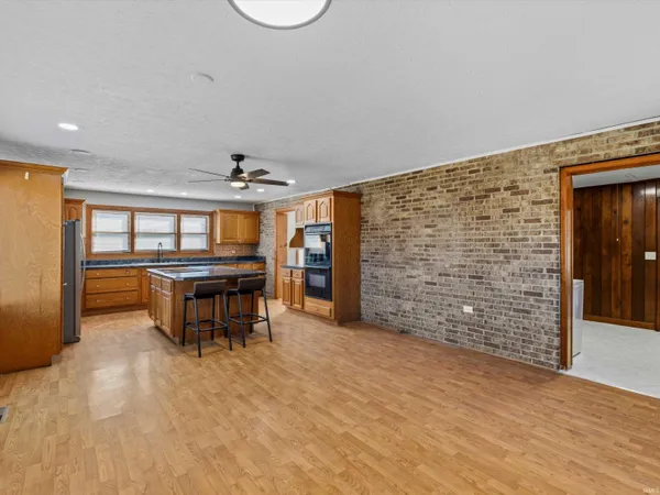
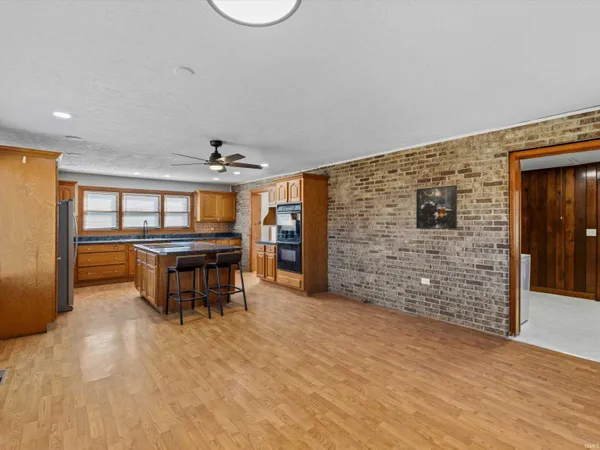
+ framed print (435, 208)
